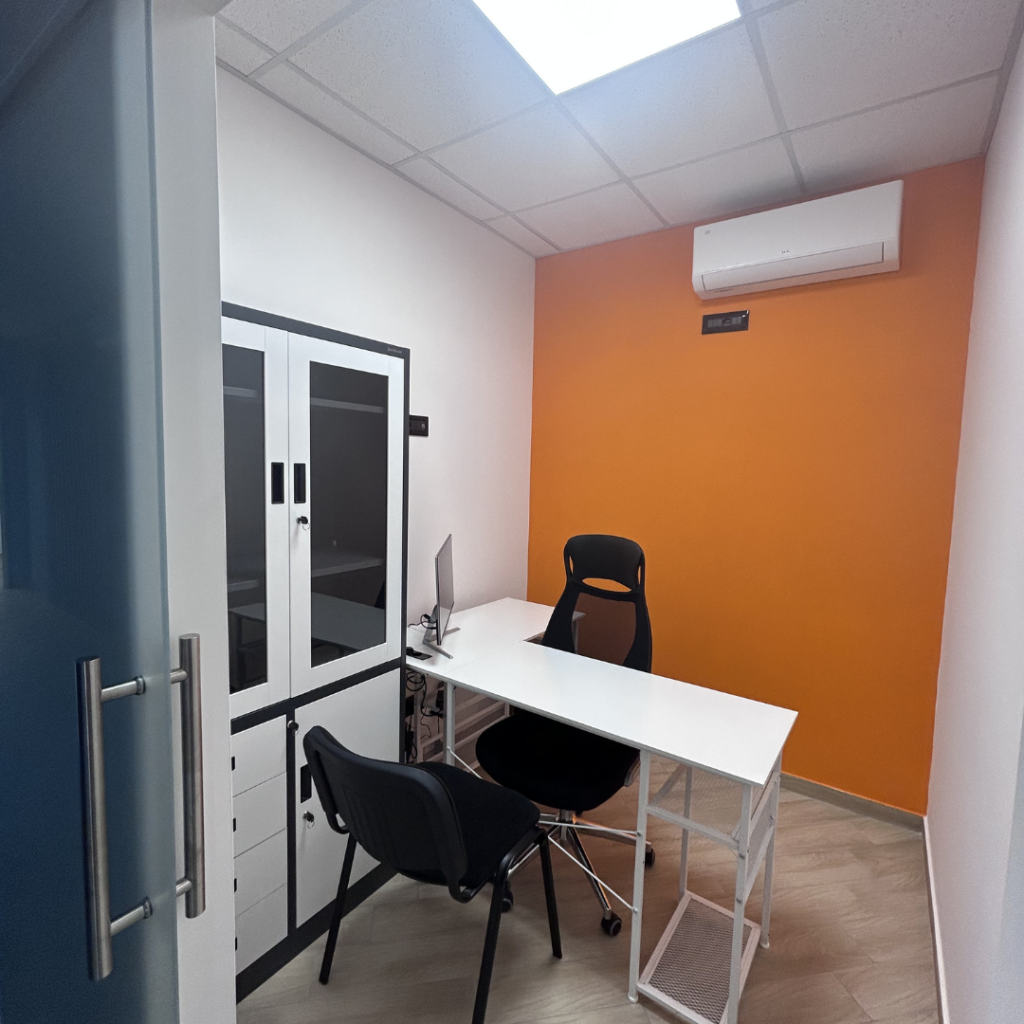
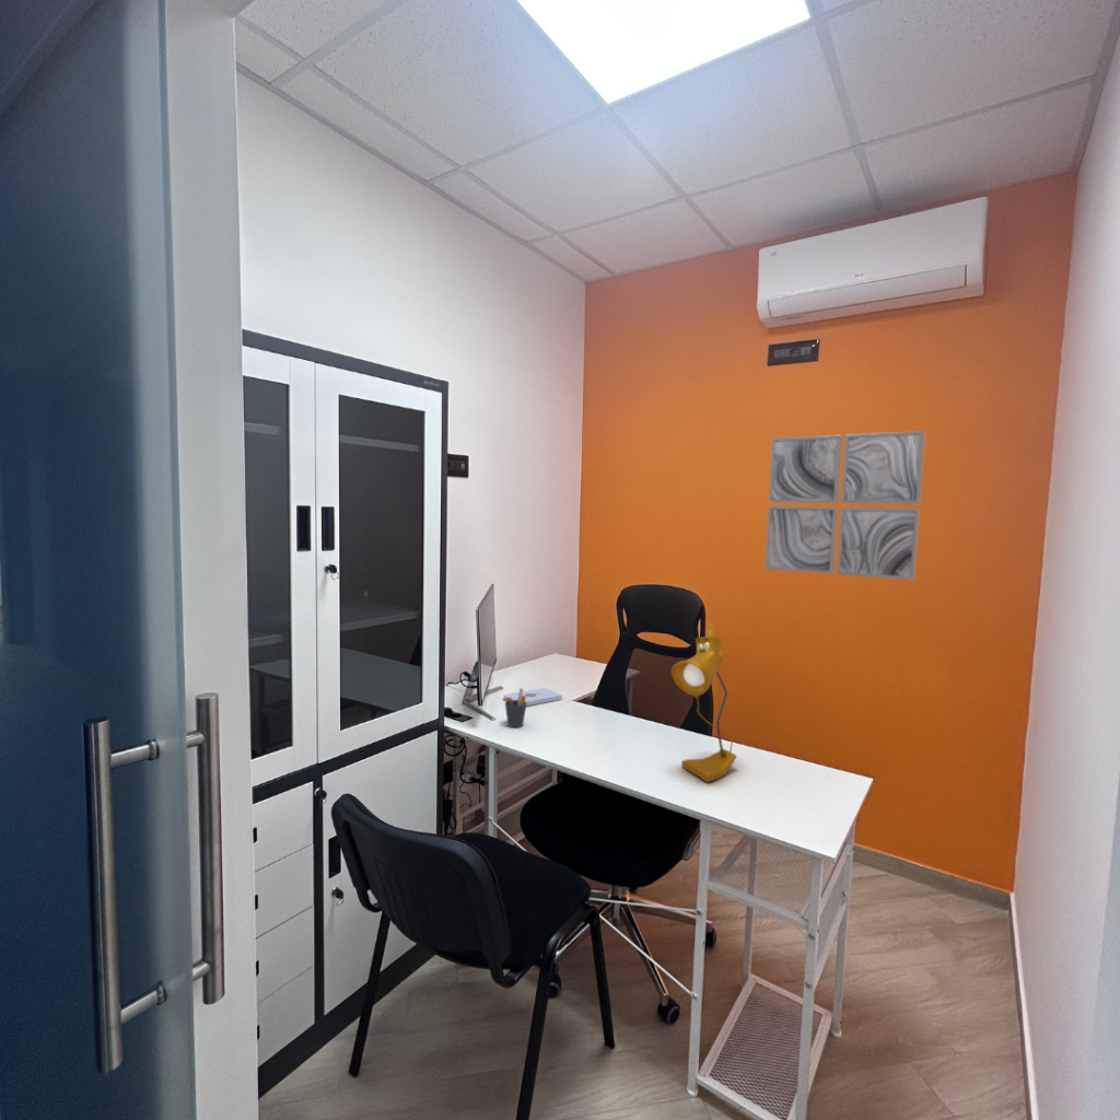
+ desk lamp (702, 693)
+ notepad (532, 697)
+ wall art (841, 502)
+ pen holder (515, 708)
